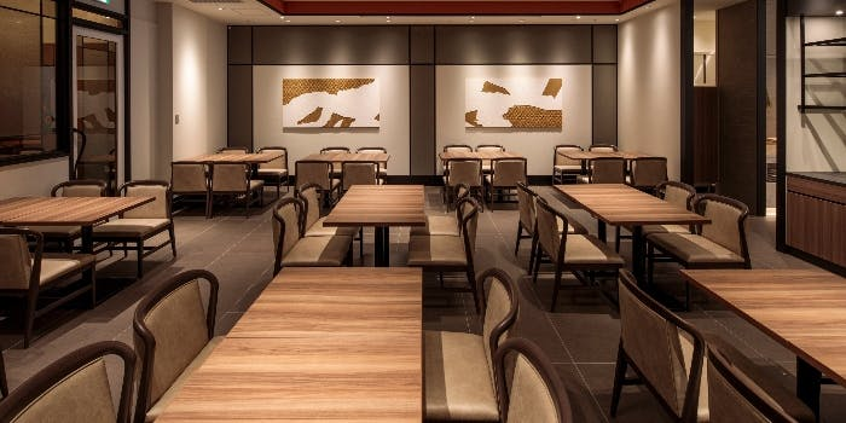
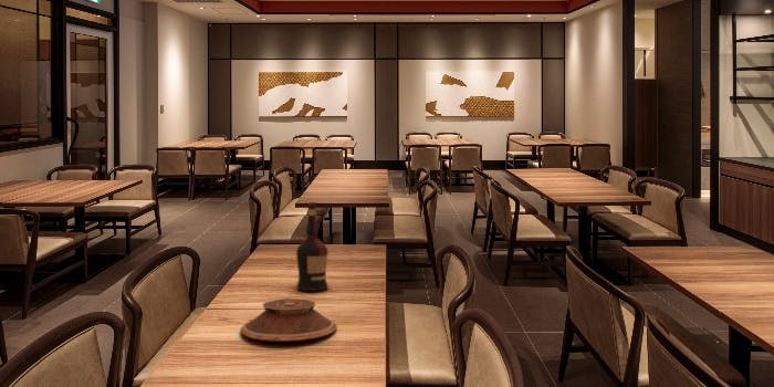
+ plate (289, 316)
+ liquor (312, 245)
